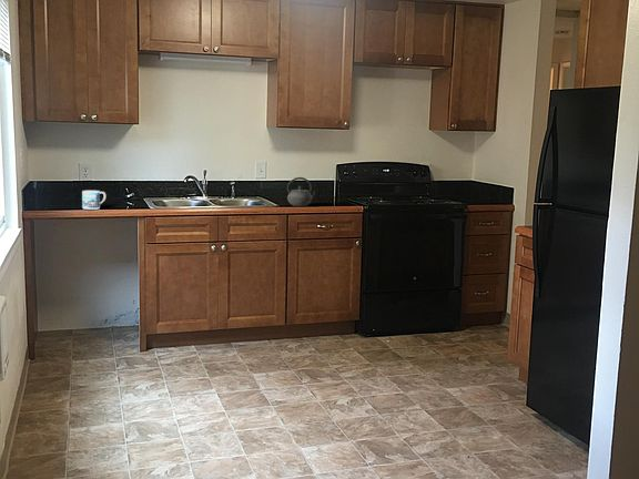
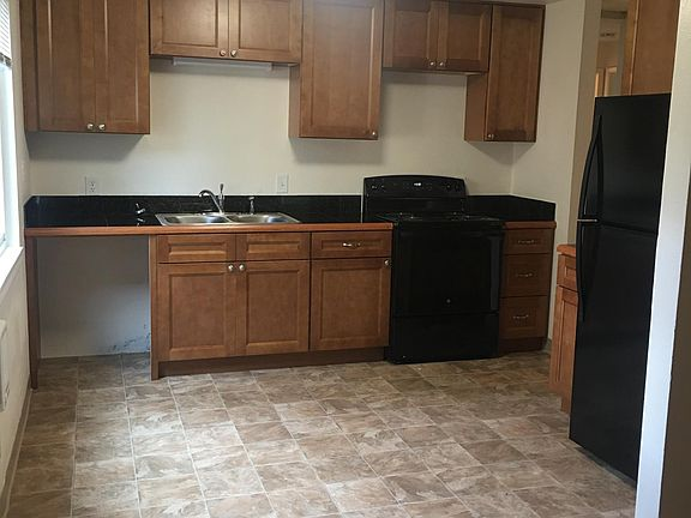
- mug (94, 200)
- kettle (301, 191)
